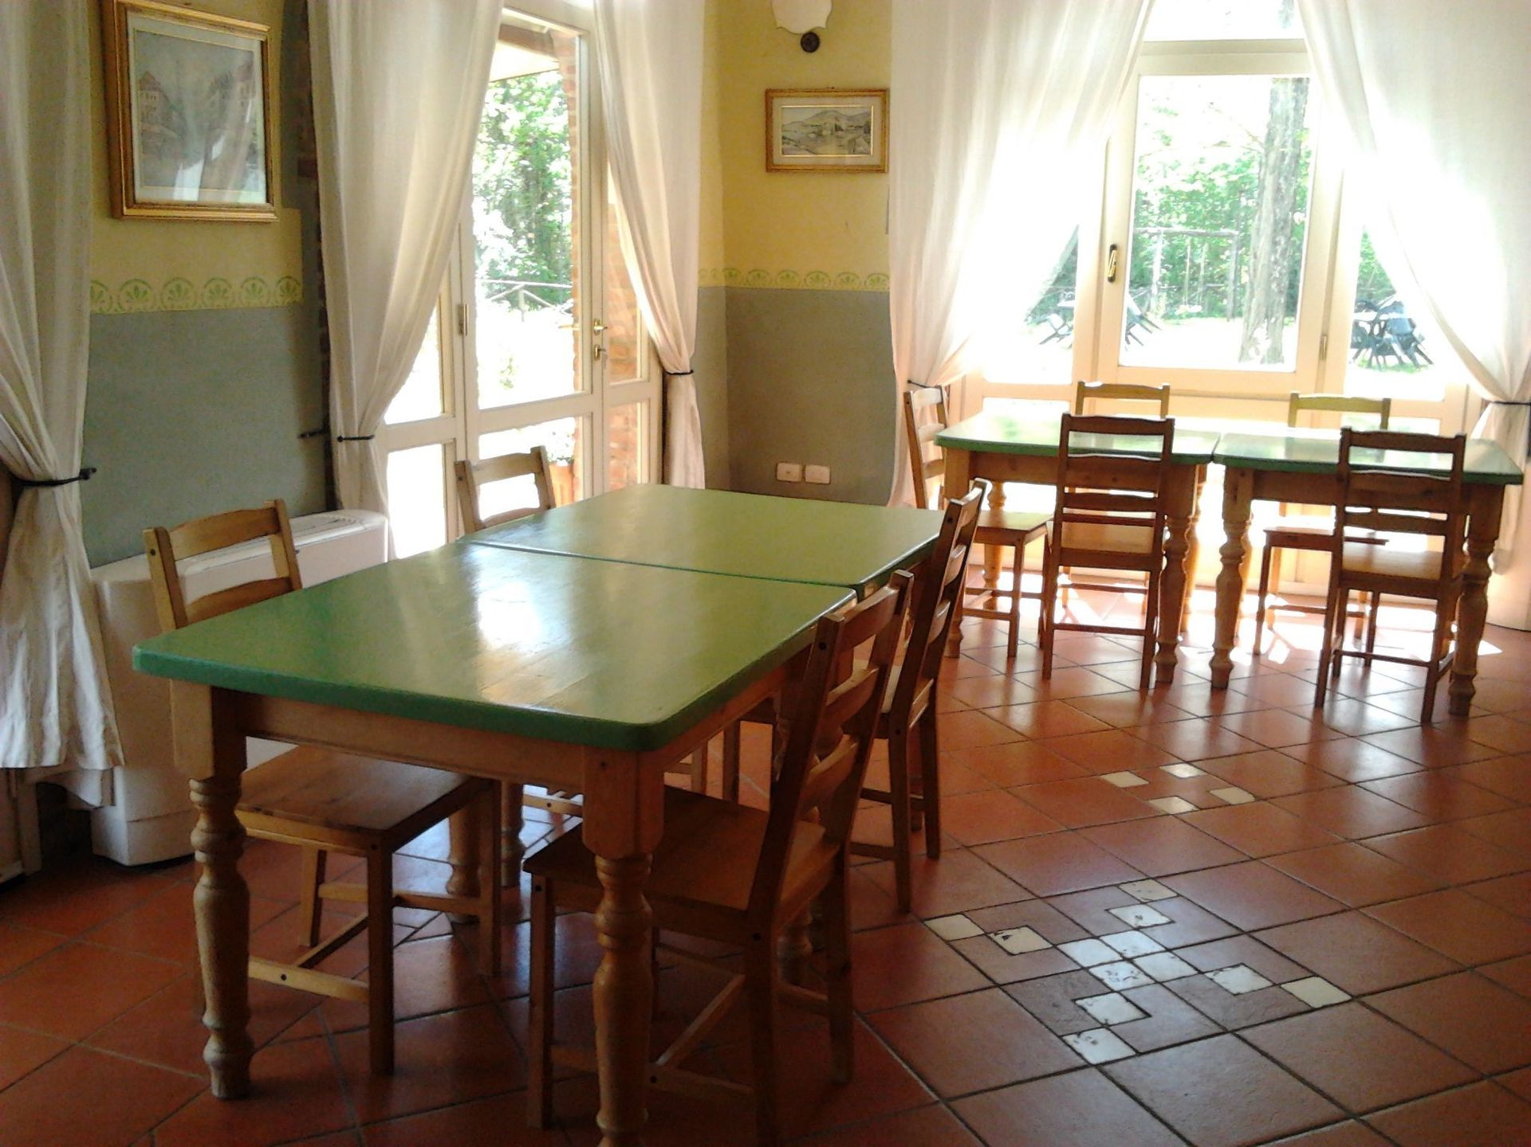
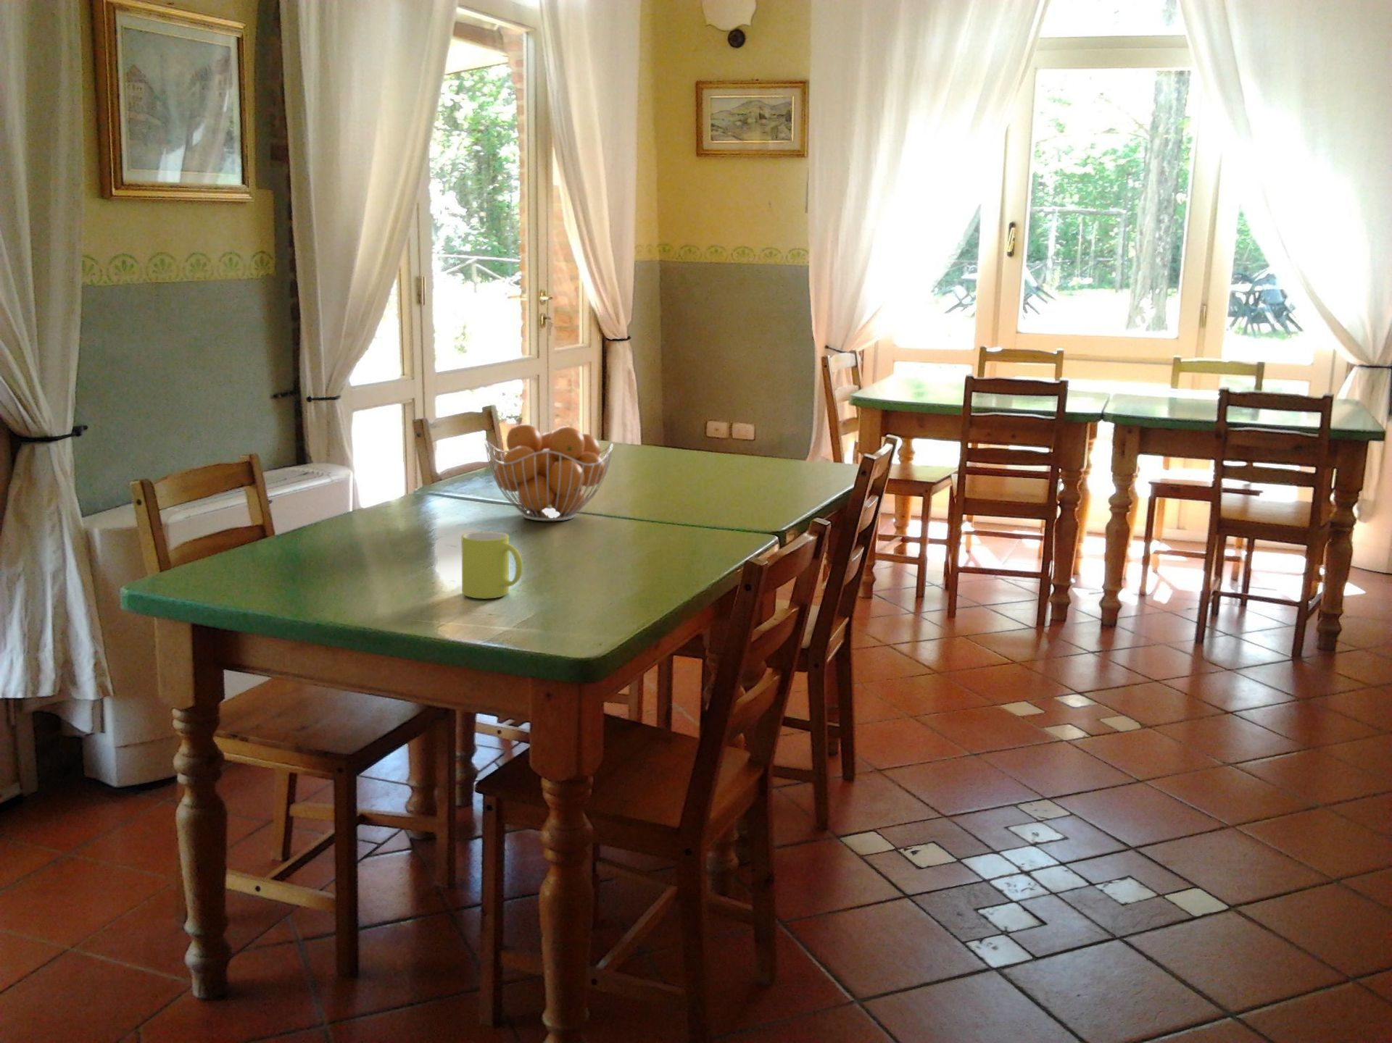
+ mug (493, 566)
+ fruit basket (549, 470)
